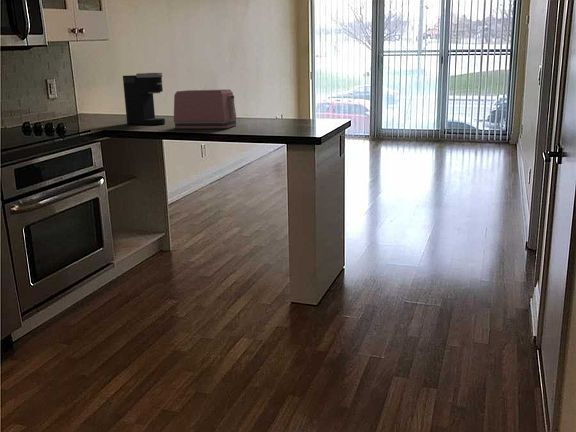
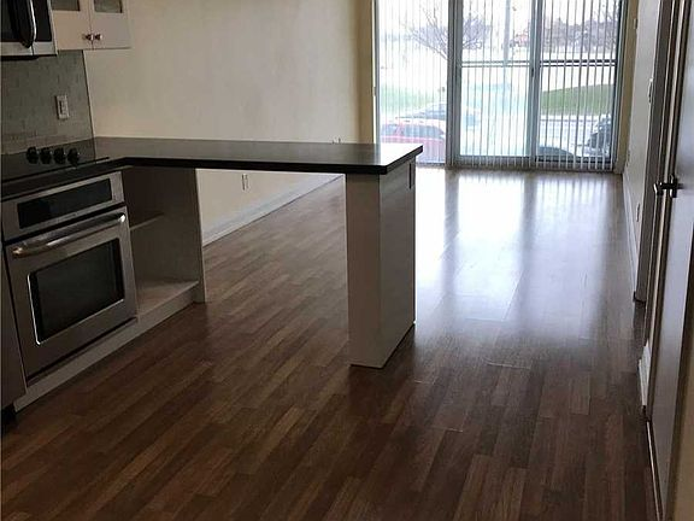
- toaster (206, 108)
- coffee maker (144, 98)
